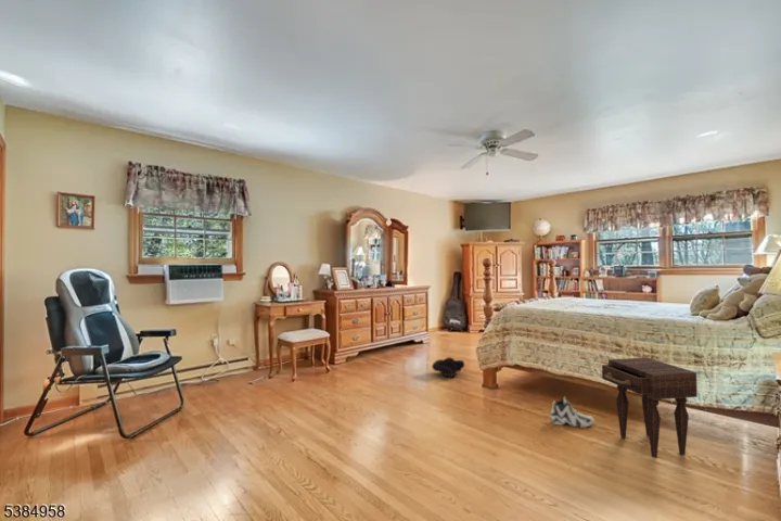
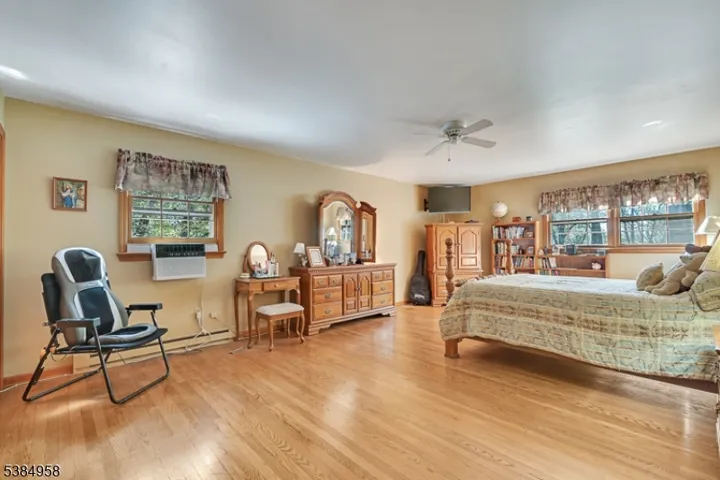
- sneaker (572, 409)
- bag (449, 366)
- nightstand (642, 406)
